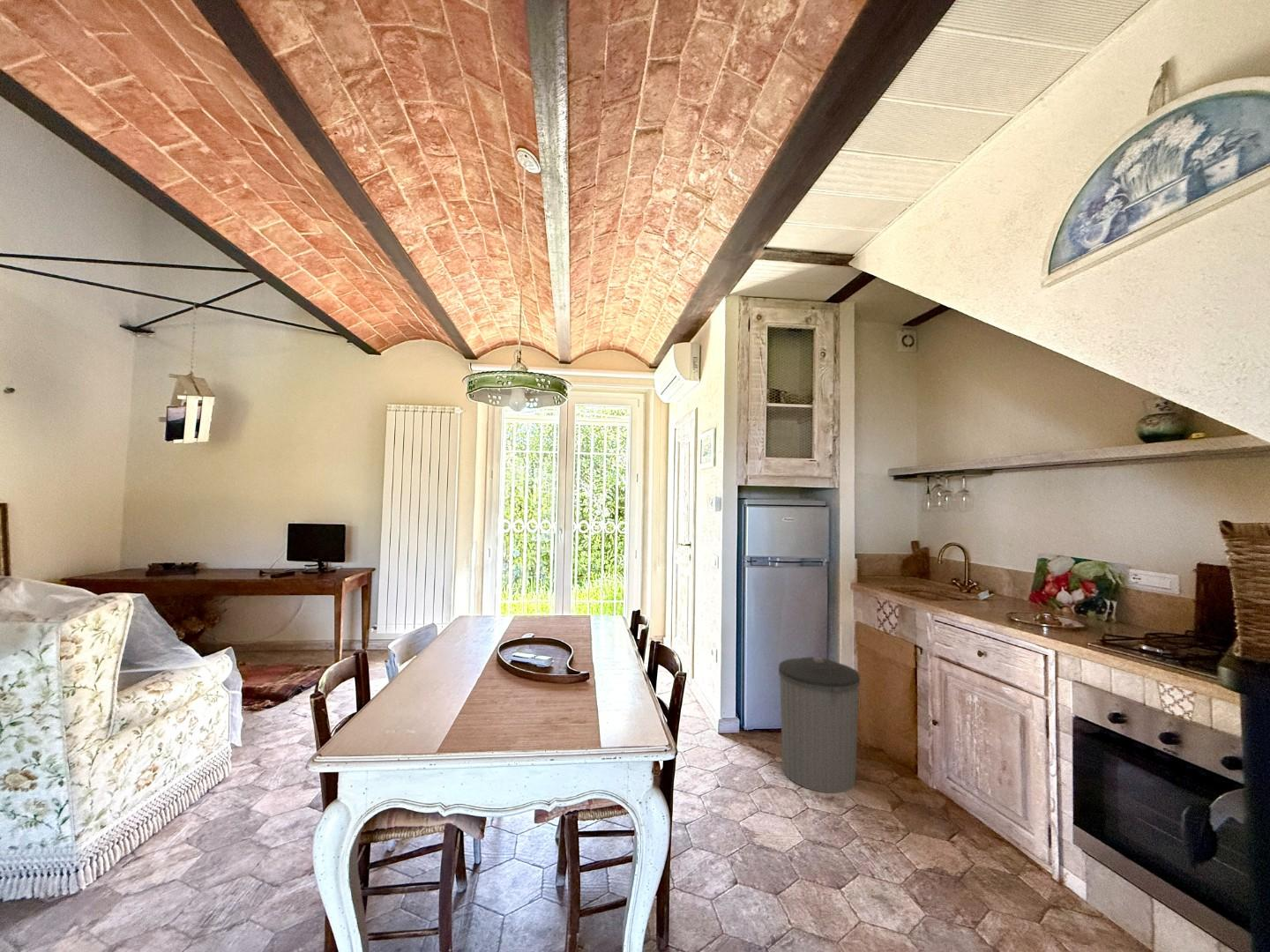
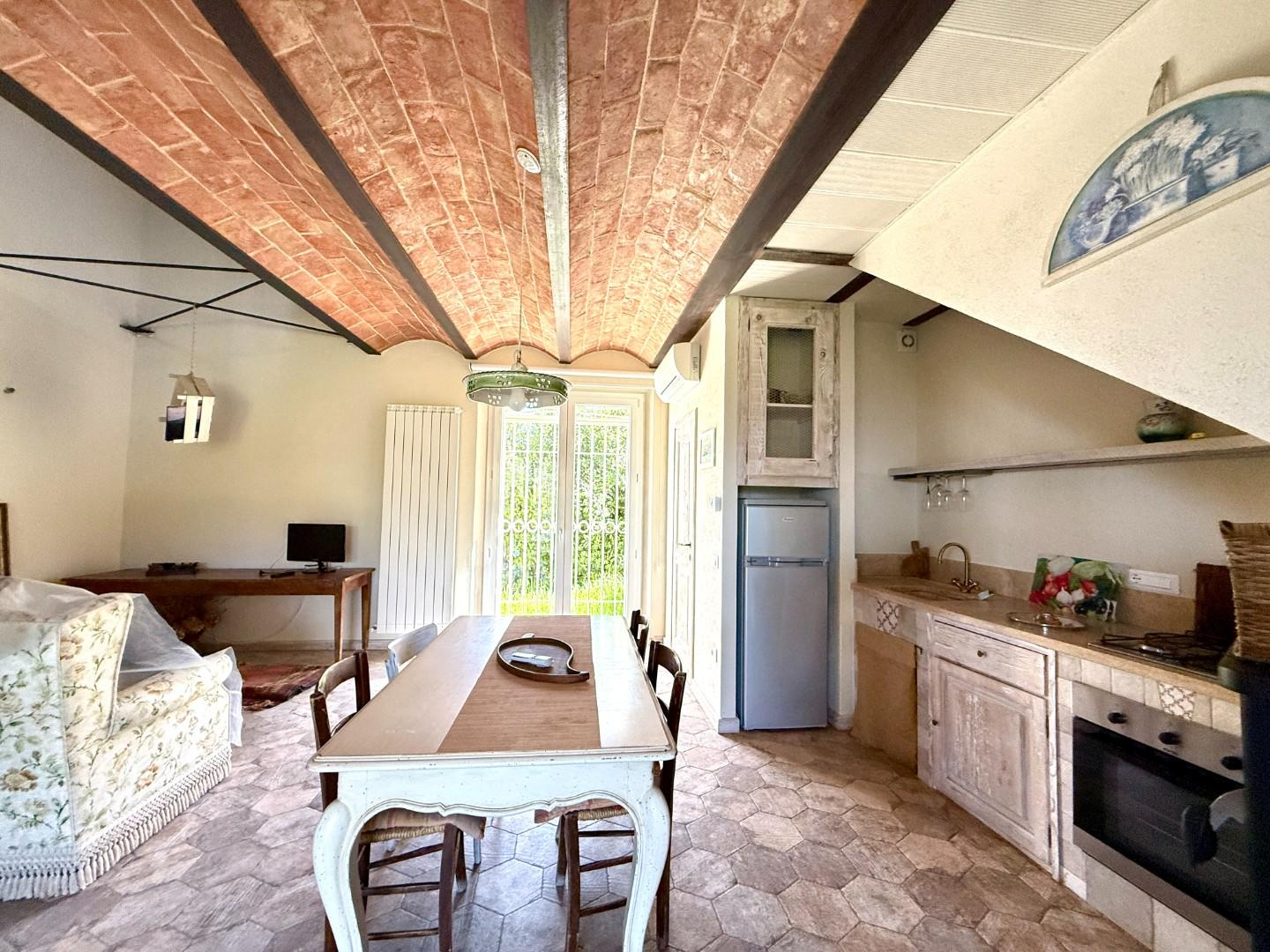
- trash can (818, 715)
